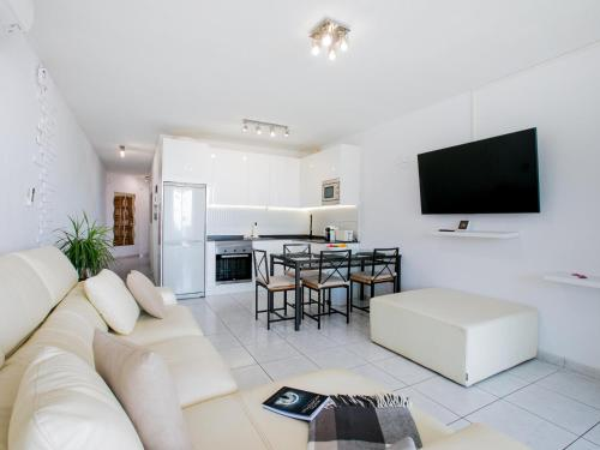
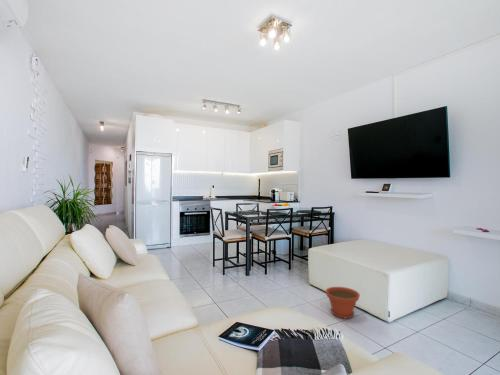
+ plant pot (342, 303)
